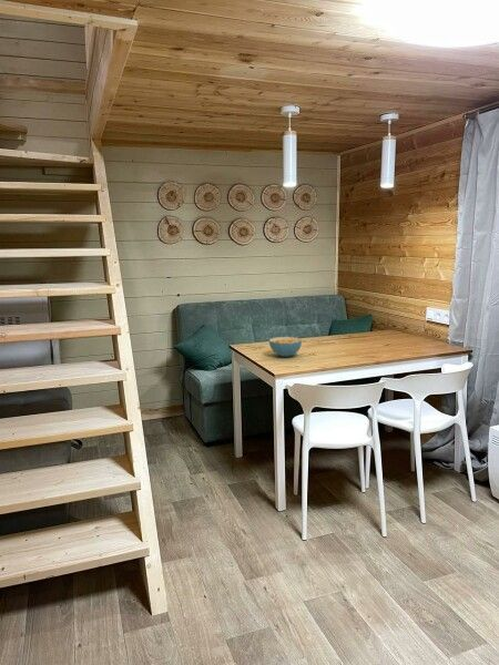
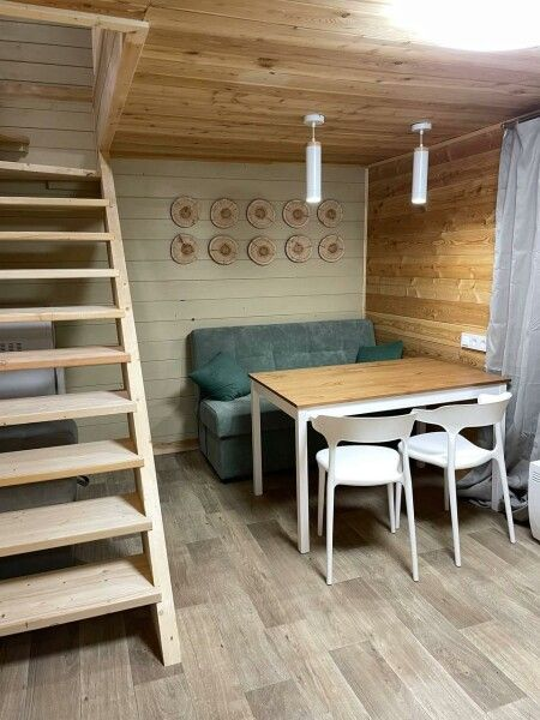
- cereal bowl (285, 347)
